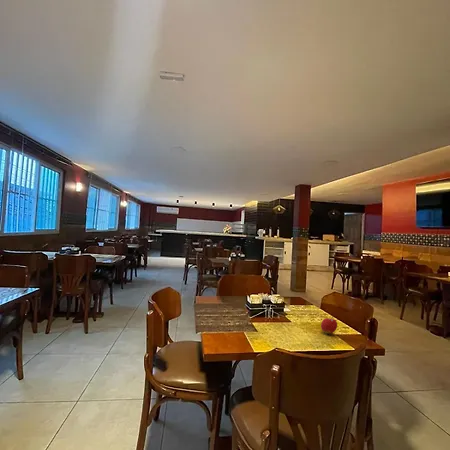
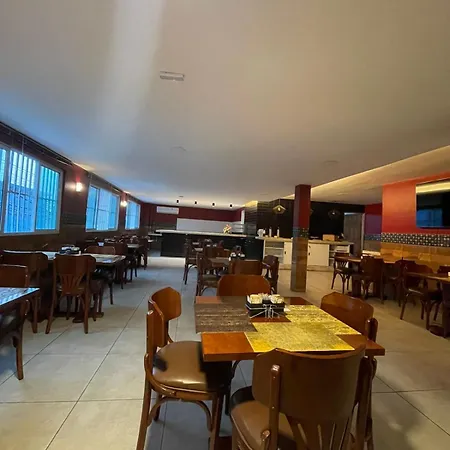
- fruit (328, 324)
